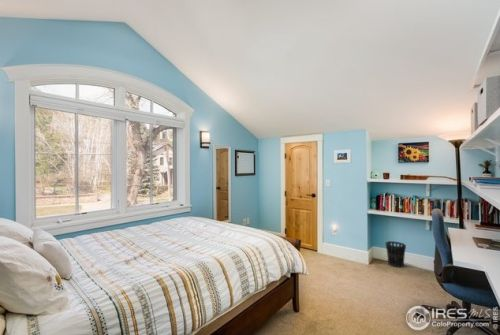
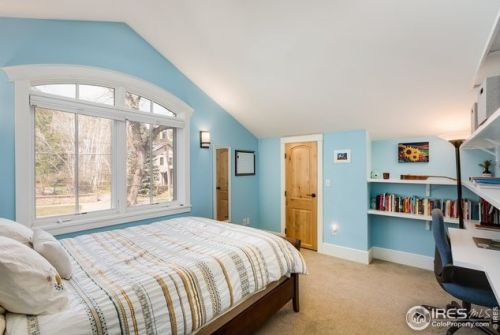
- wastebasket (395, 254)
